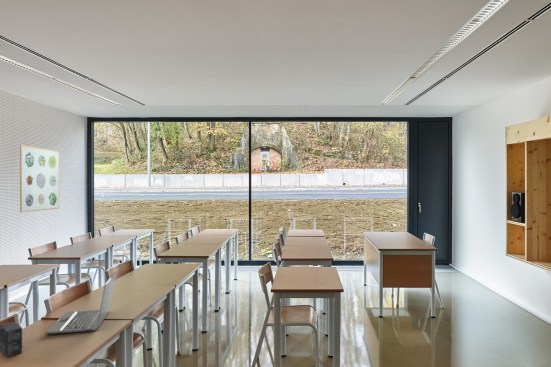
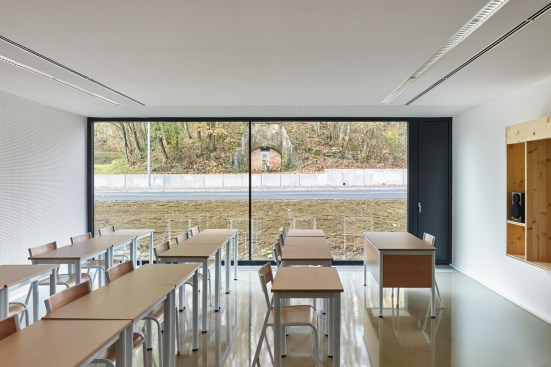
- small box (10, 338)
- laptop (84, 311)
- wall art (41, 179)
